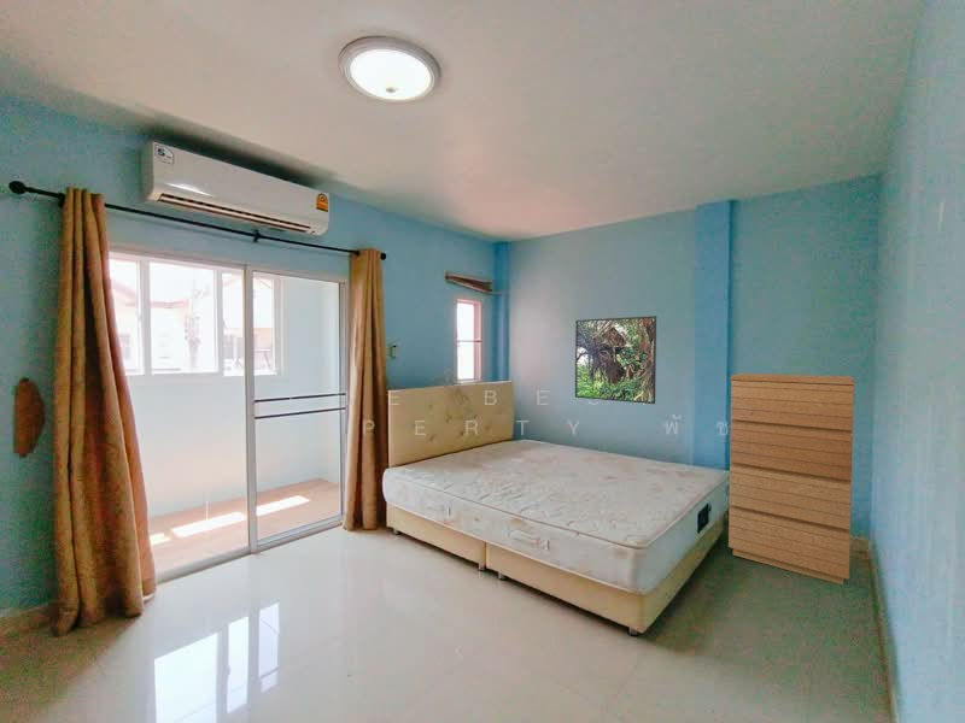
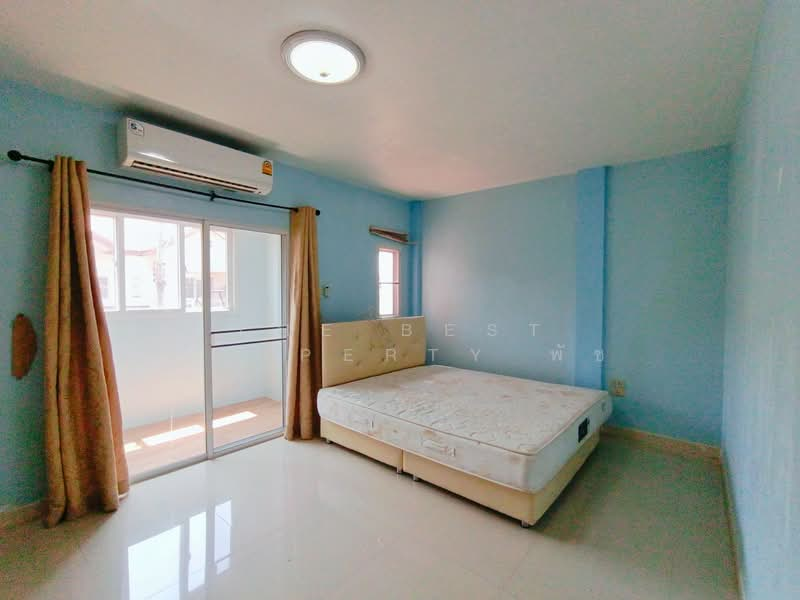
- dresser (788, 465)
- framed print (613, 359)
